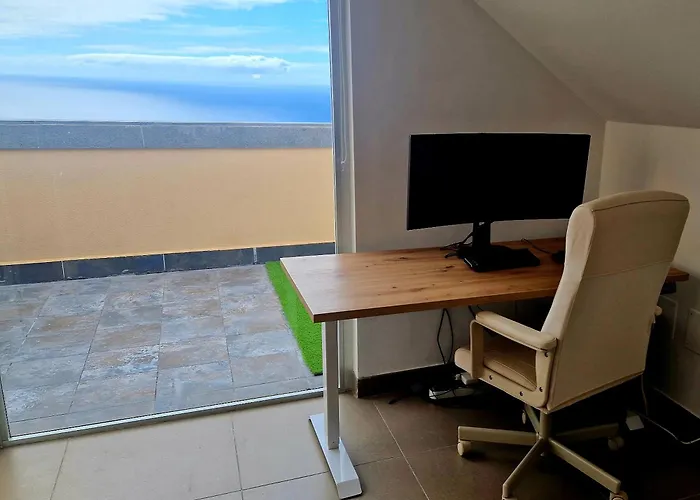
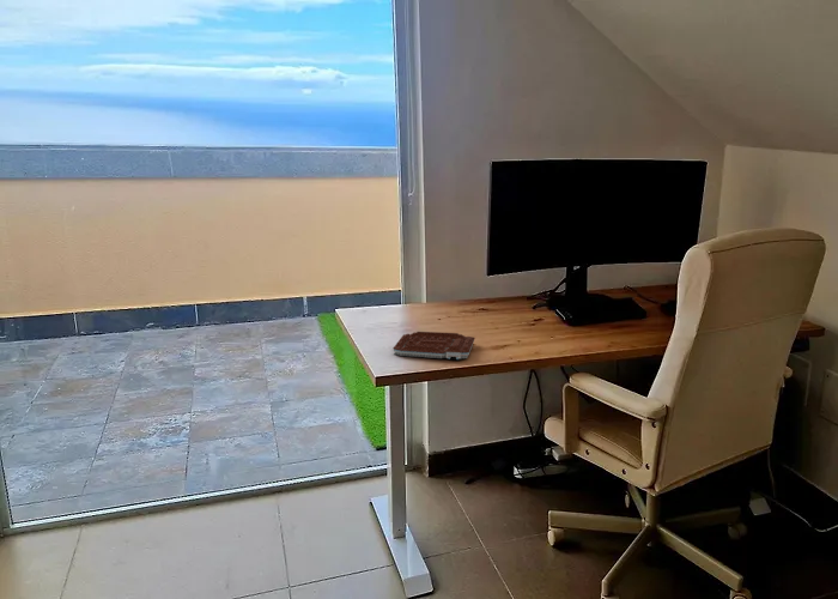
+ notebook (435, 343)
